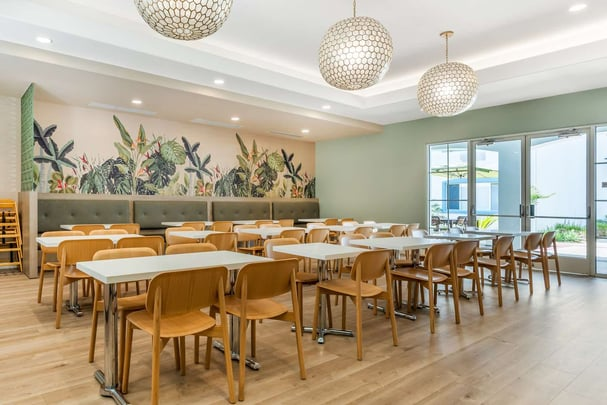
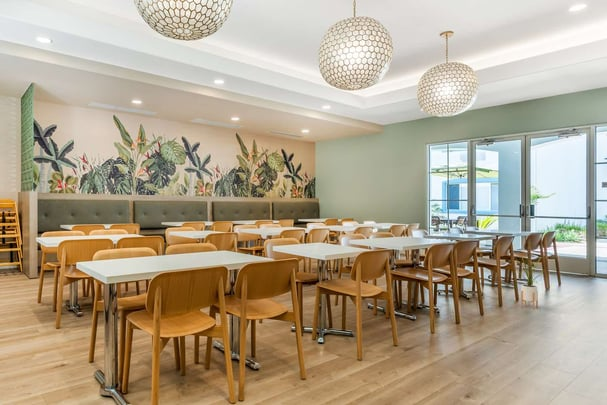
+ house plant (529, 279)
